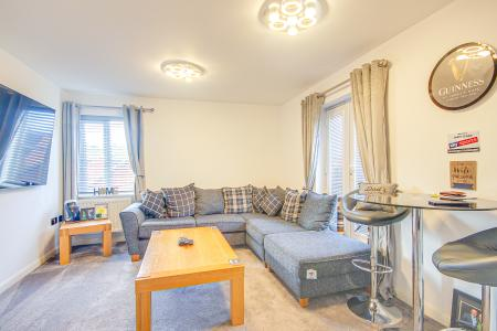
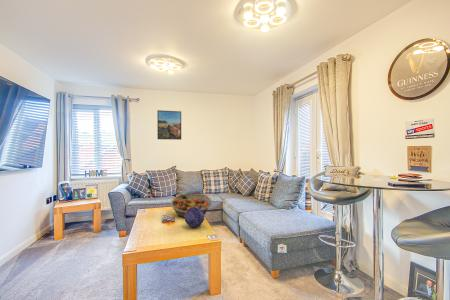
+ decorative ball (194, 216)
+ fruit basket (191, 205)
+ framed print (169, 125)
